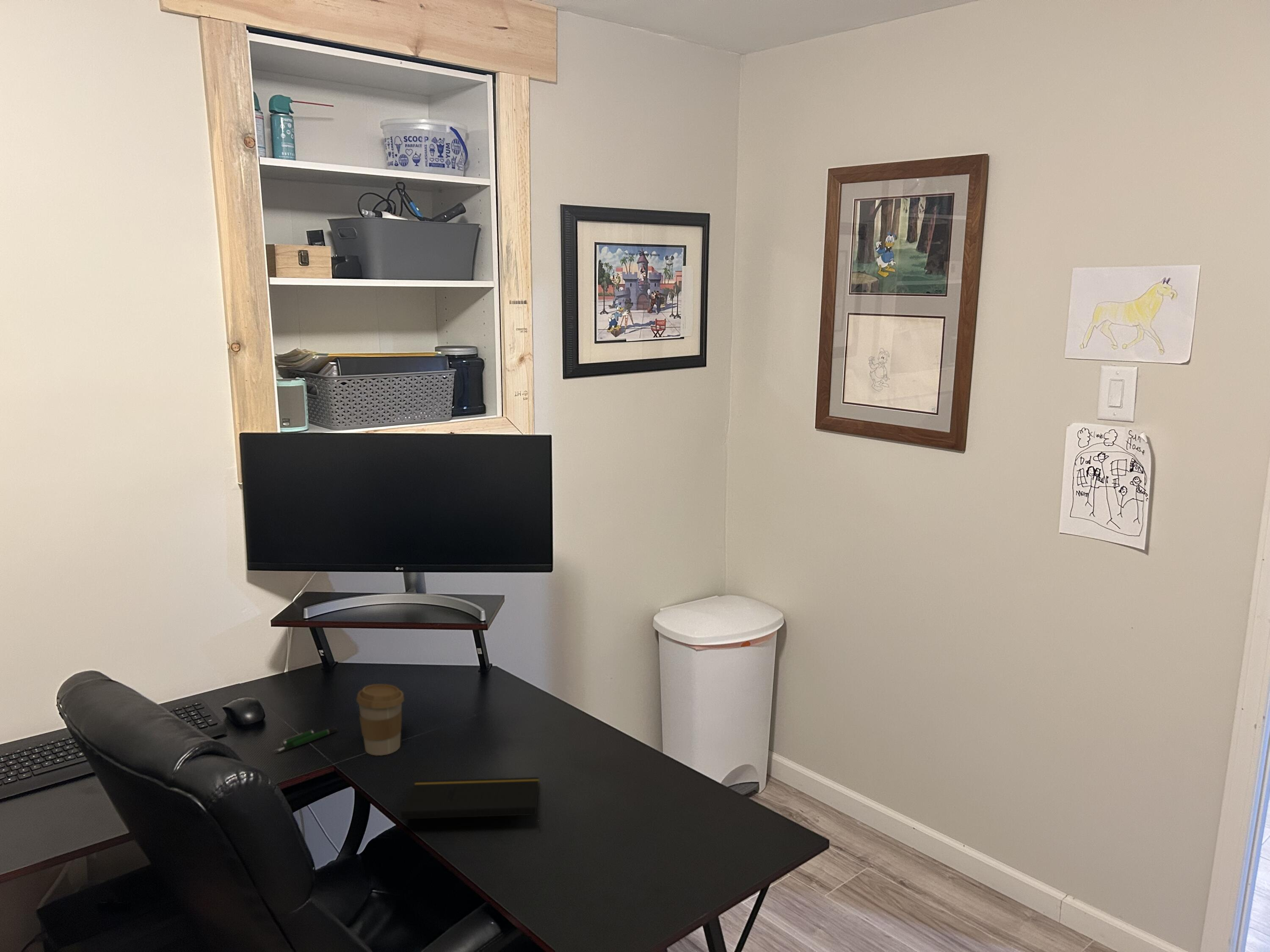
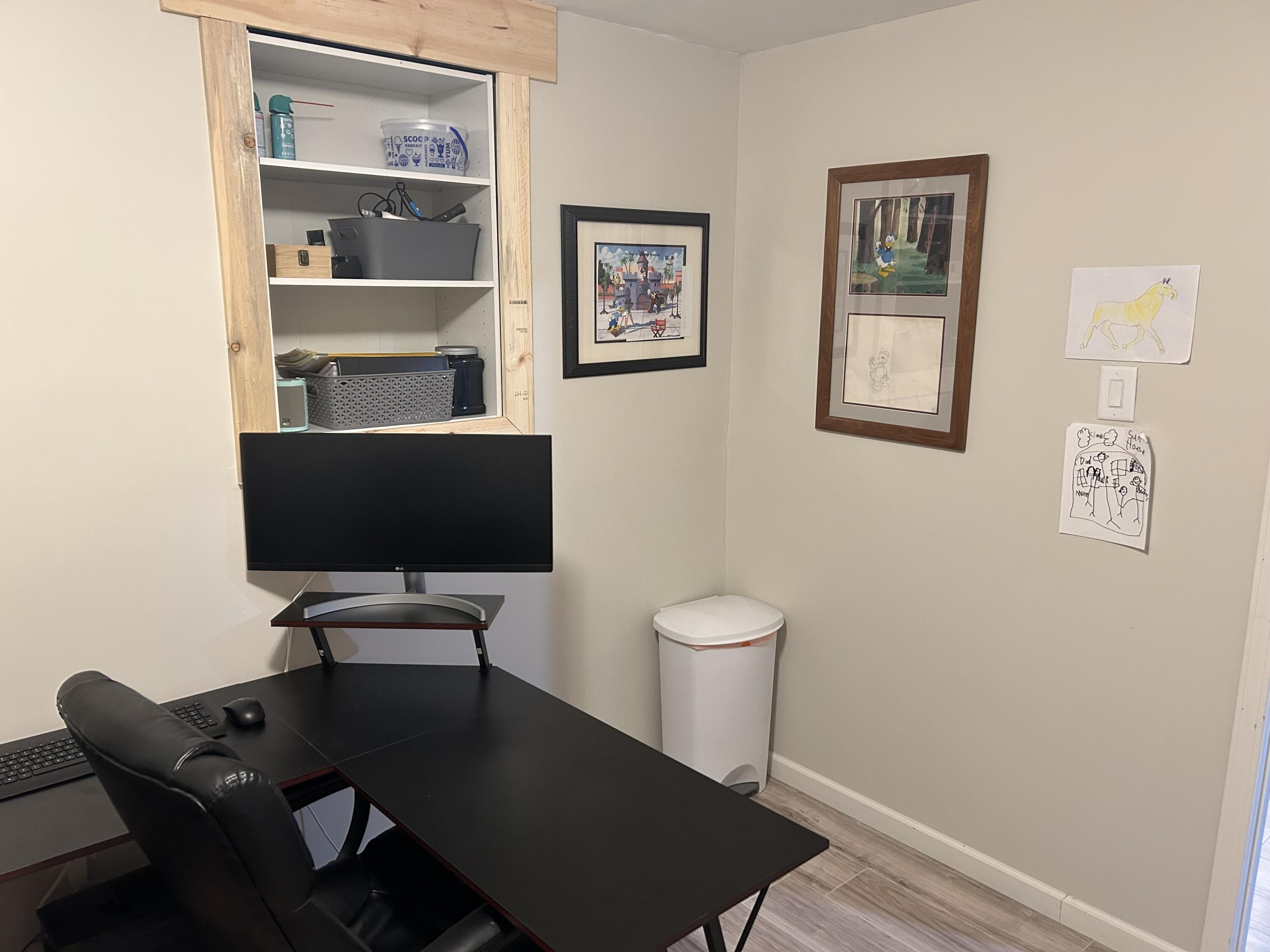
- notepad (473, 797)
- pen (304, 737)
- coffee cup (381, 718)
